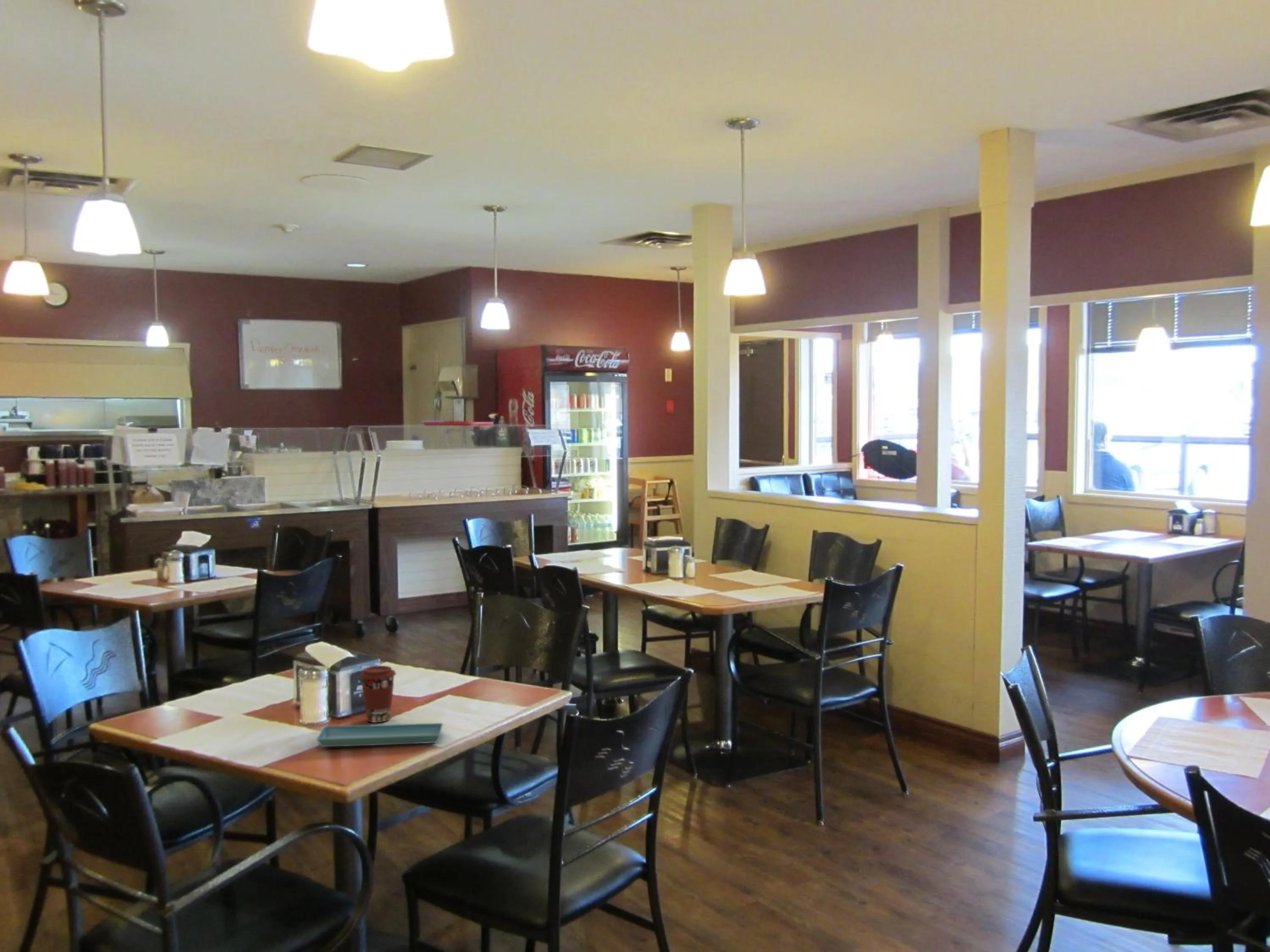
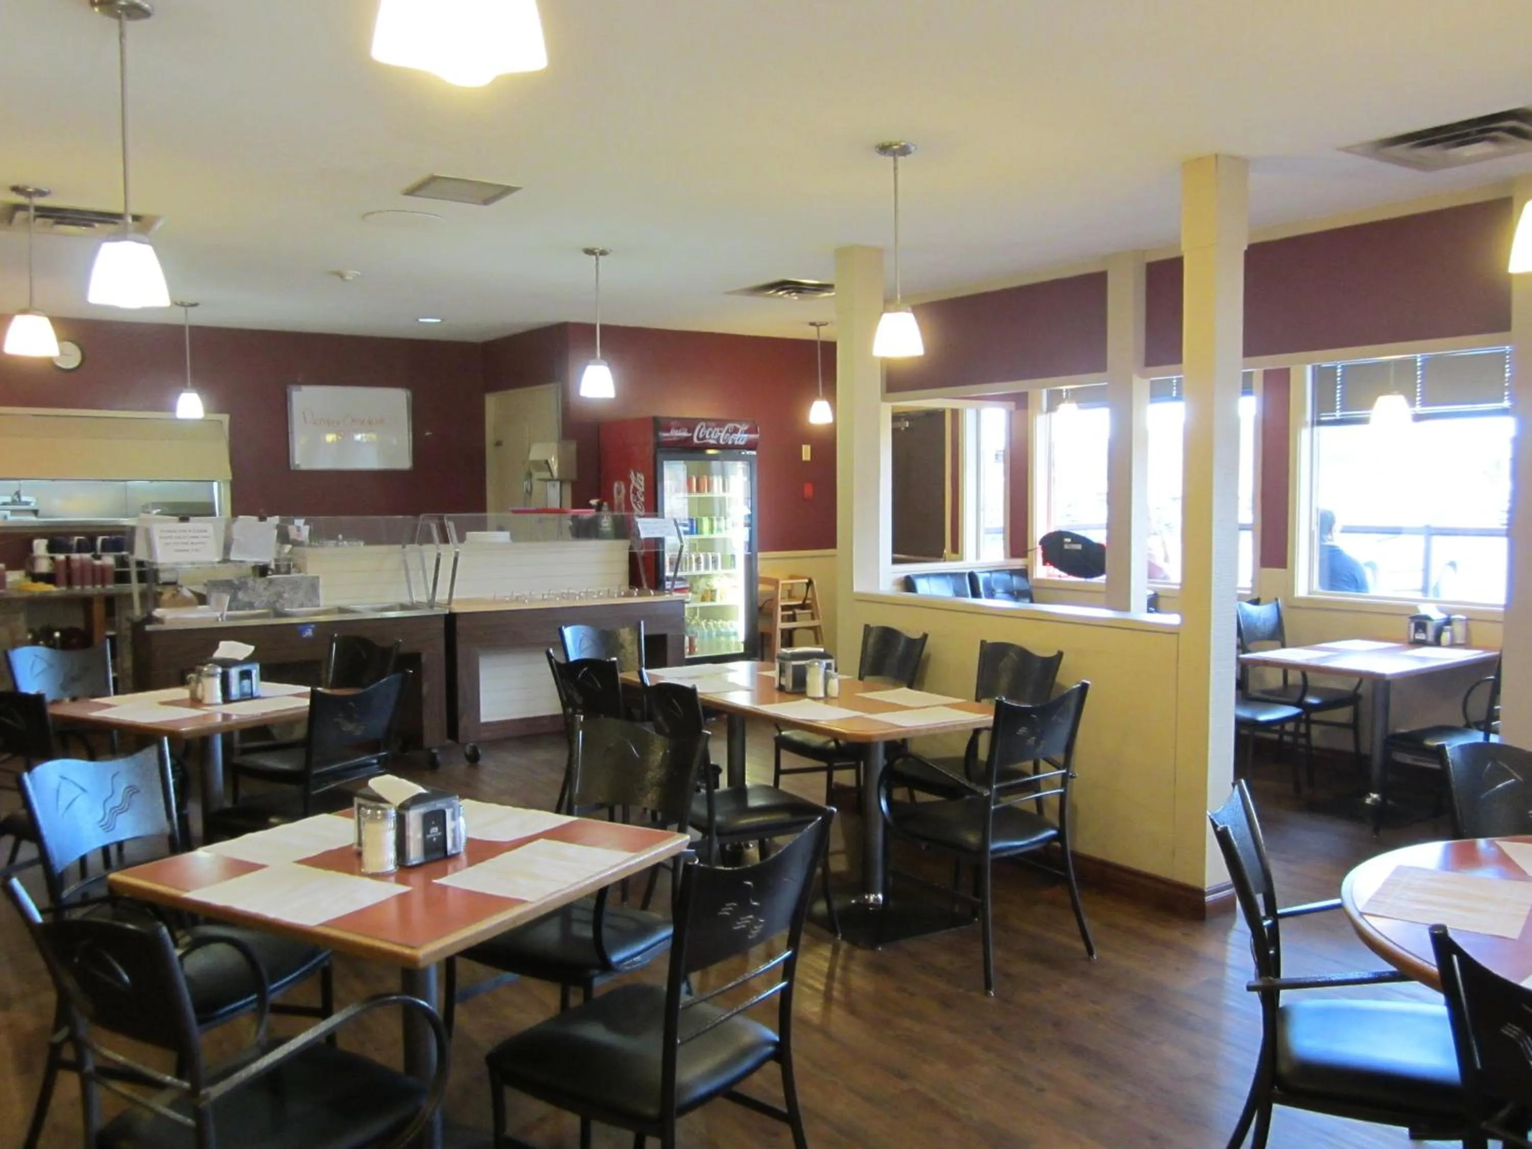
- saucer (381, 735)
- coffee cup (378, 694)
